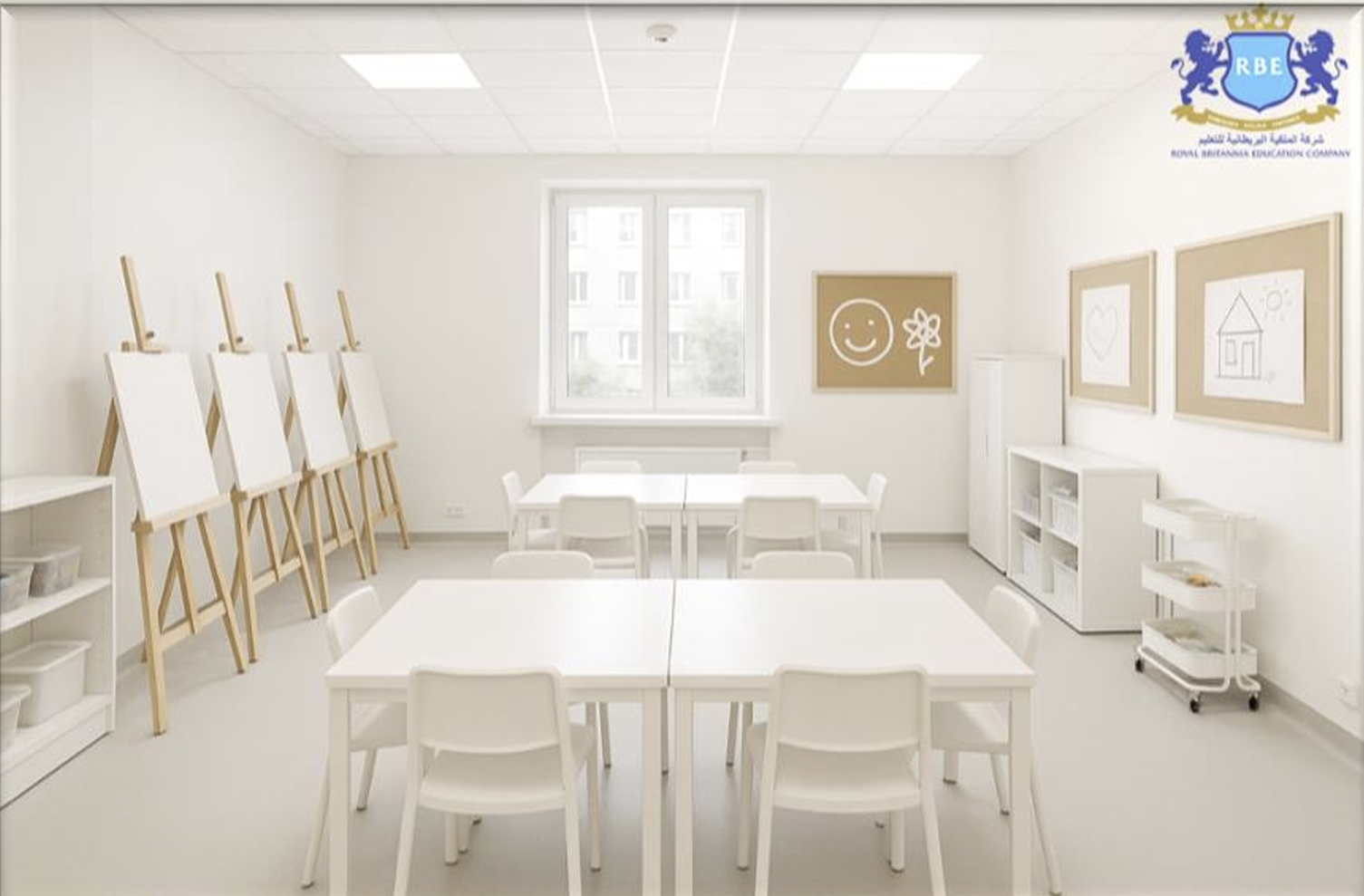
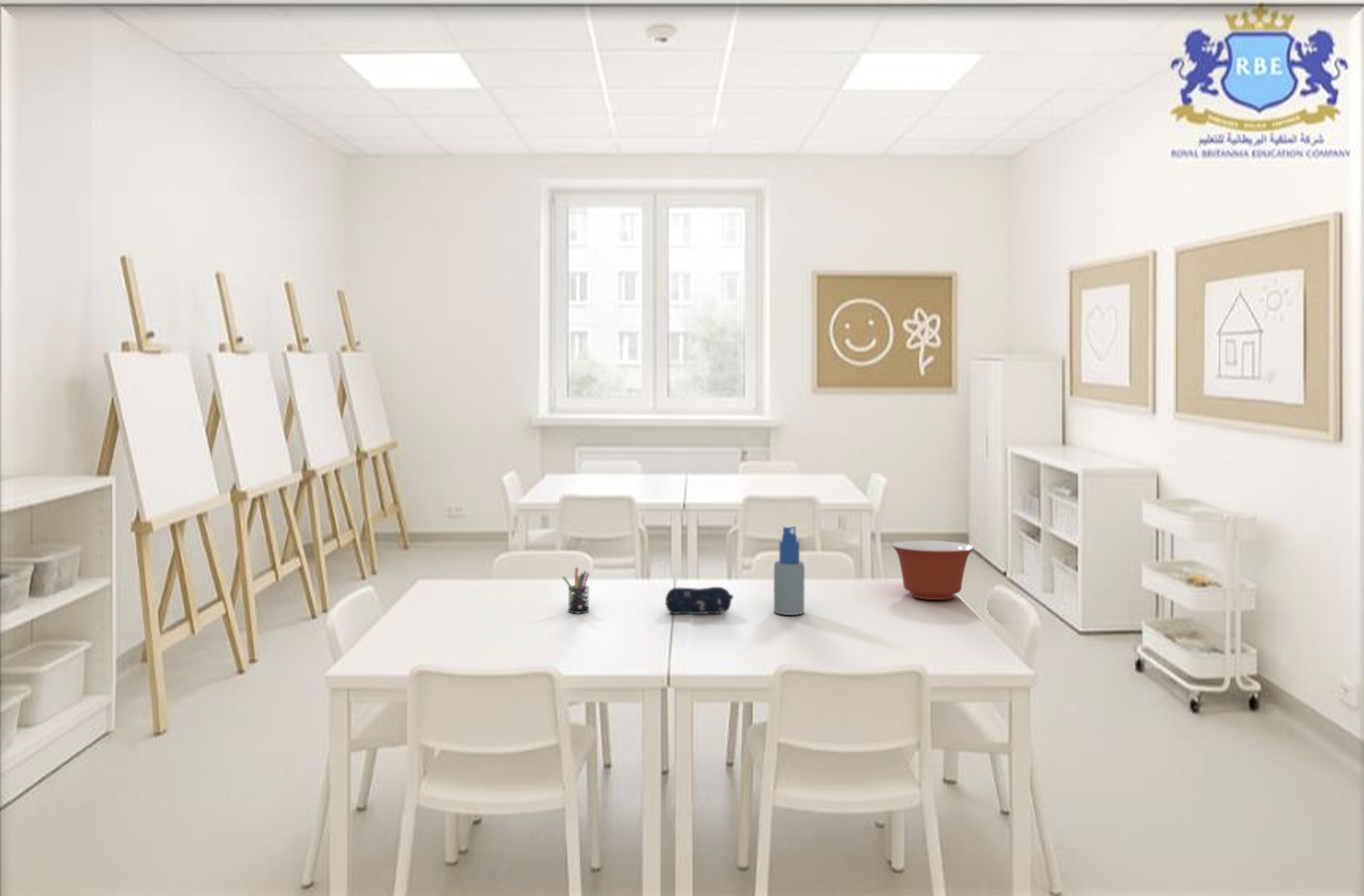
+ mixing bowl (932, 571)
+ spray bottle (788, 569)
+ pen holder (576, 590)
+ pencil case (698, 601)
